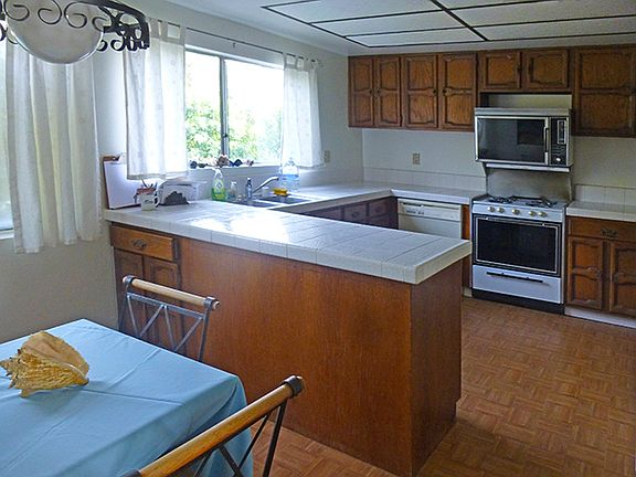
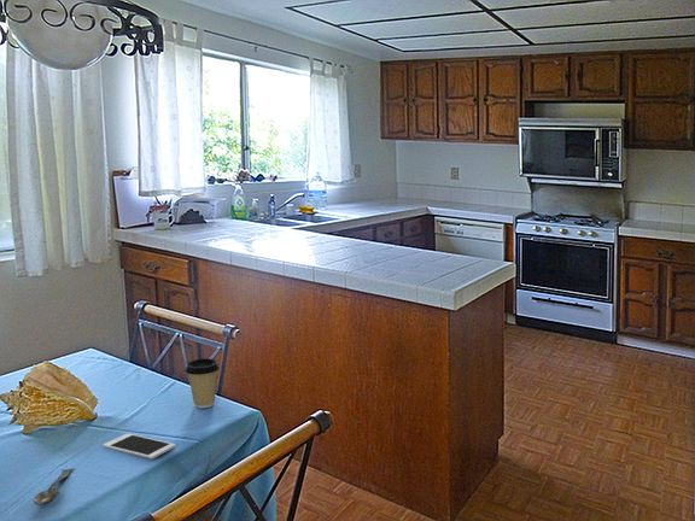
+ cell phone (139, 445)
+ spoon (58, 481)
+ coffee cup (203, 384)
